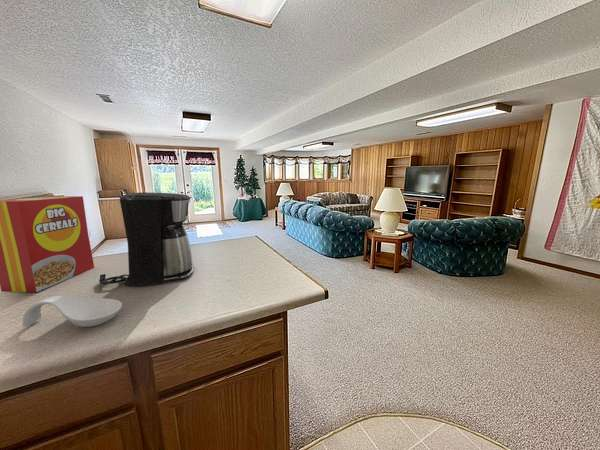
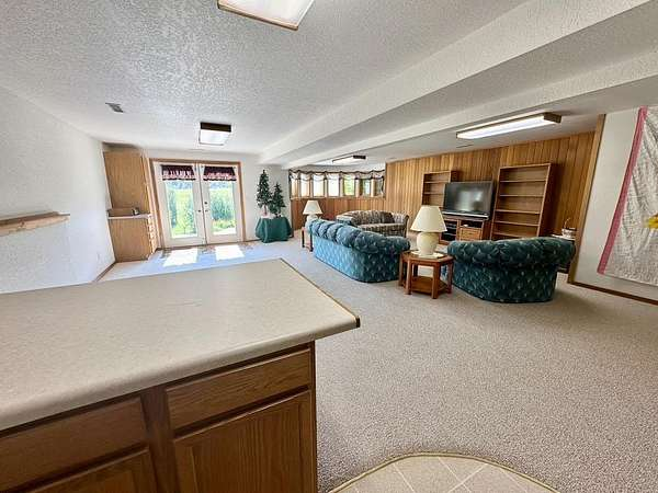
- coffee maker (150, 234)
- spoon rest (73, 310)
- cereal box (45, 239)
